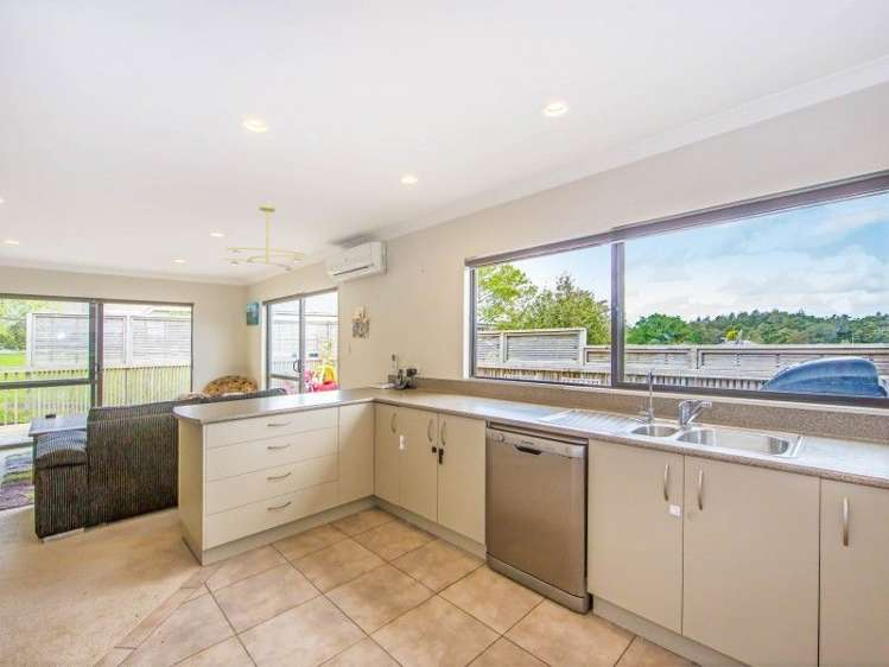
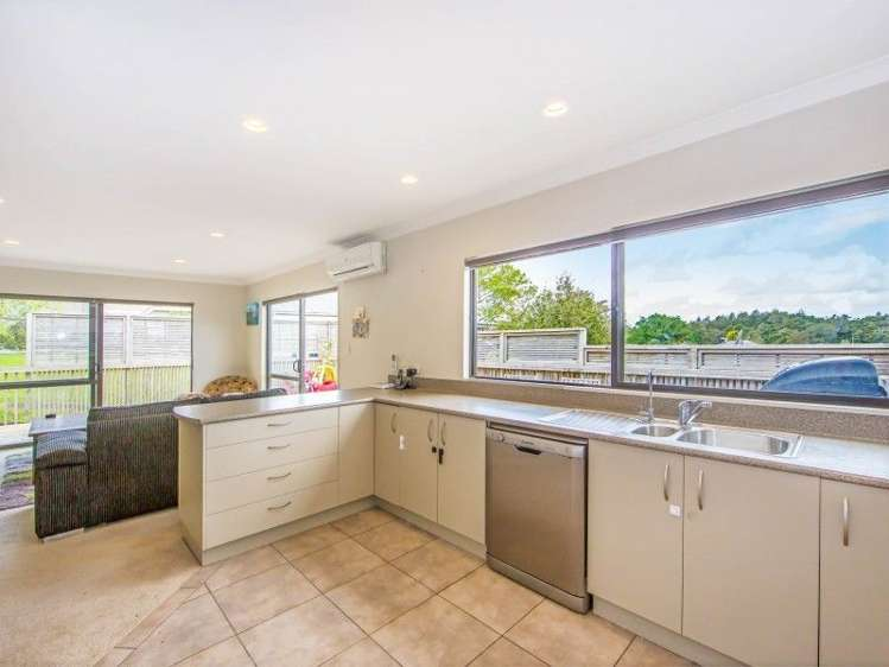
- ceiling light fixture (266, 240)
